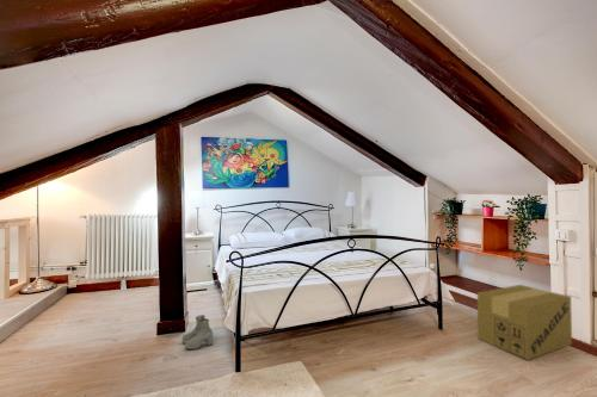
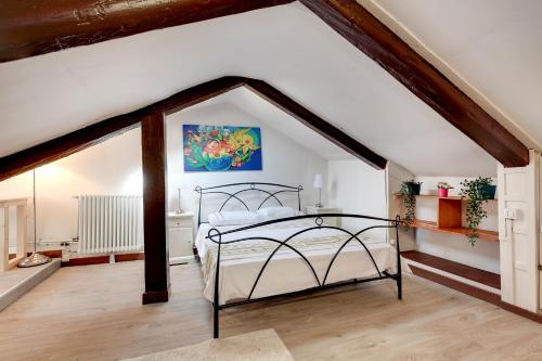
- cardboard box (523, 317)
- boots (197, 330)
